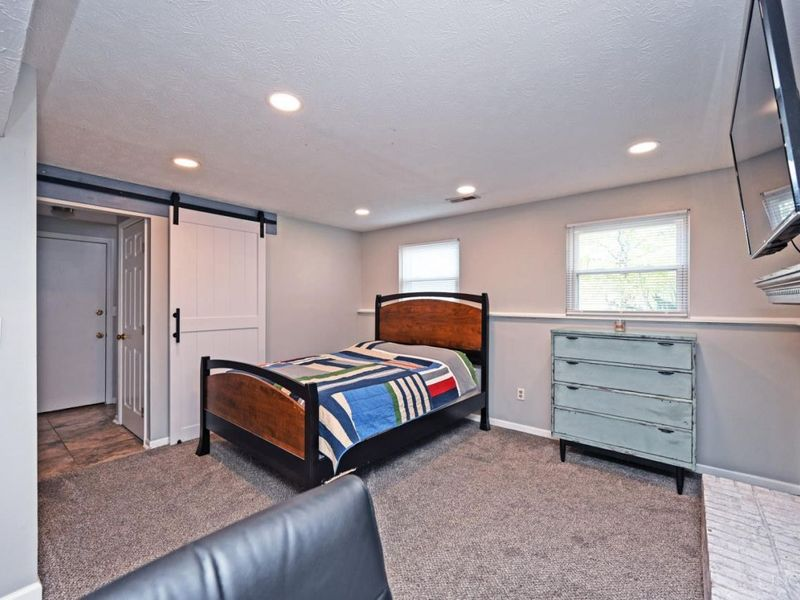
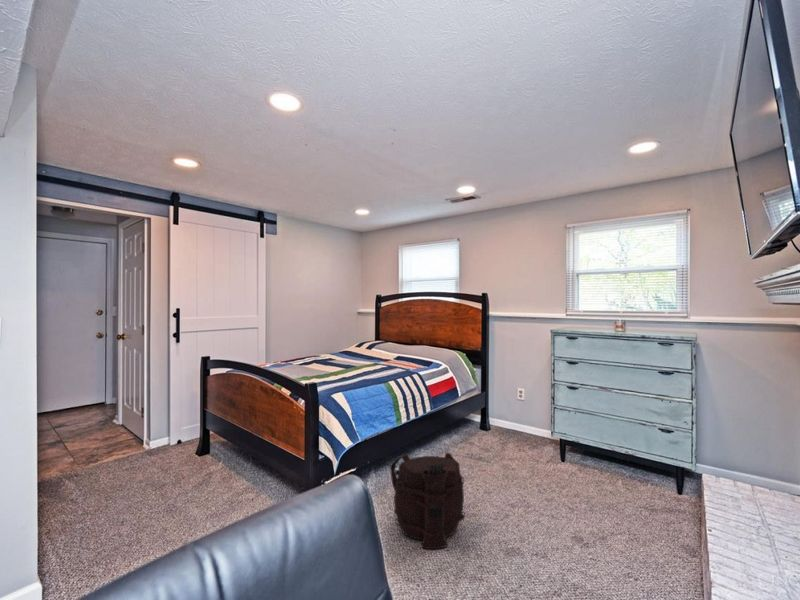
+ backpack (429, 491)
